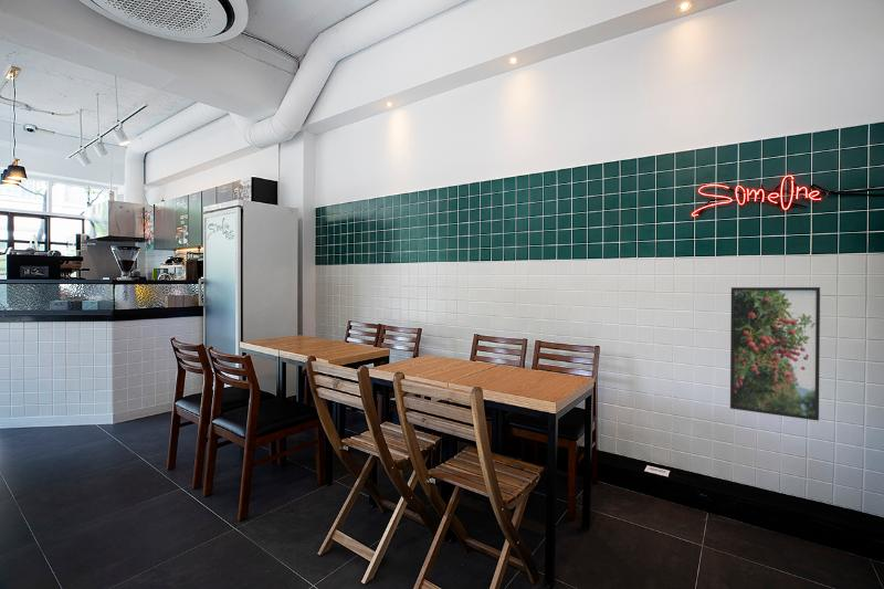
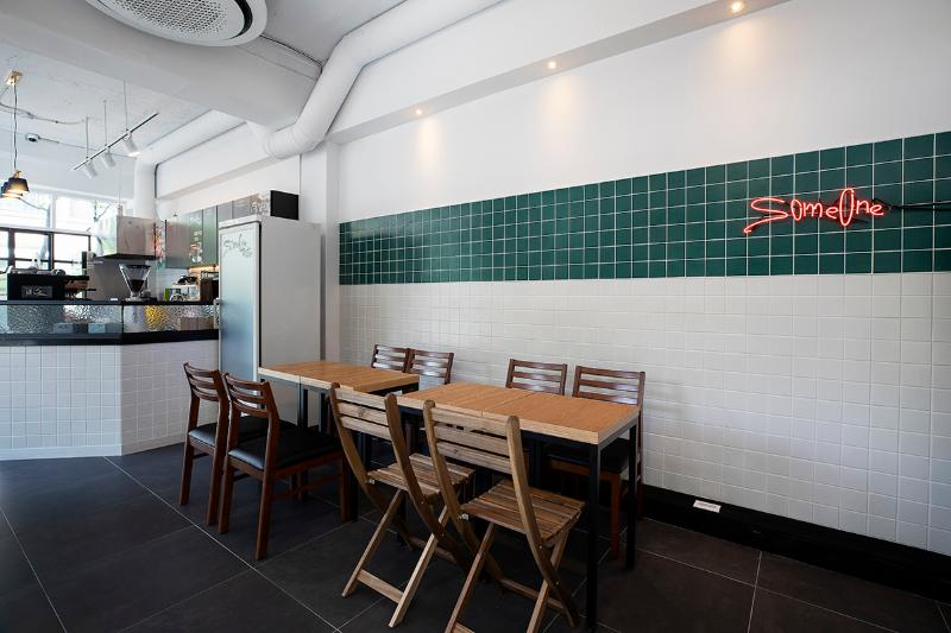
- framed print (772, 350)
